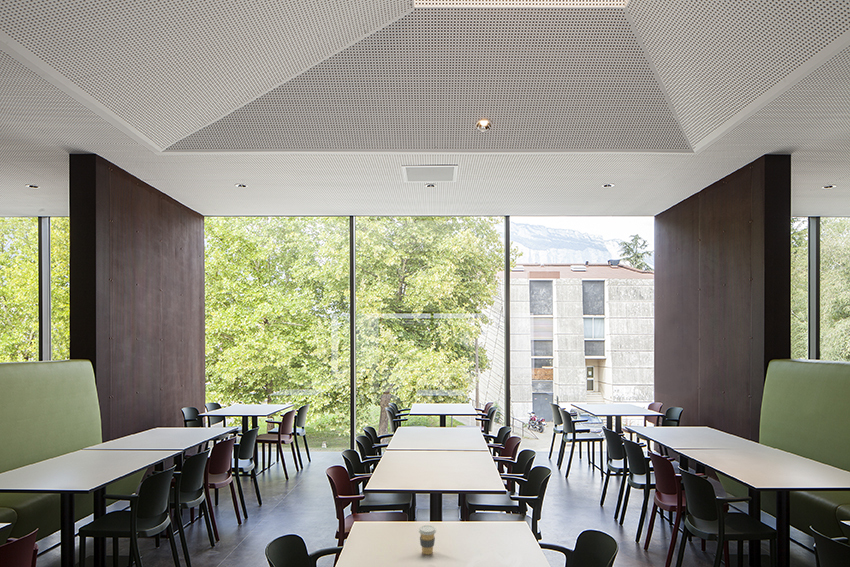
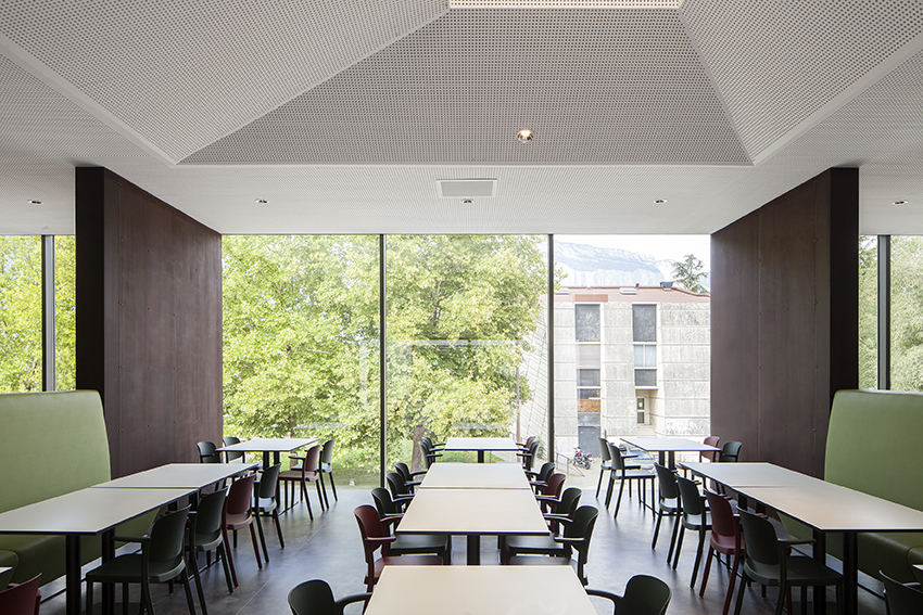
- coffee cup (427, 540)
